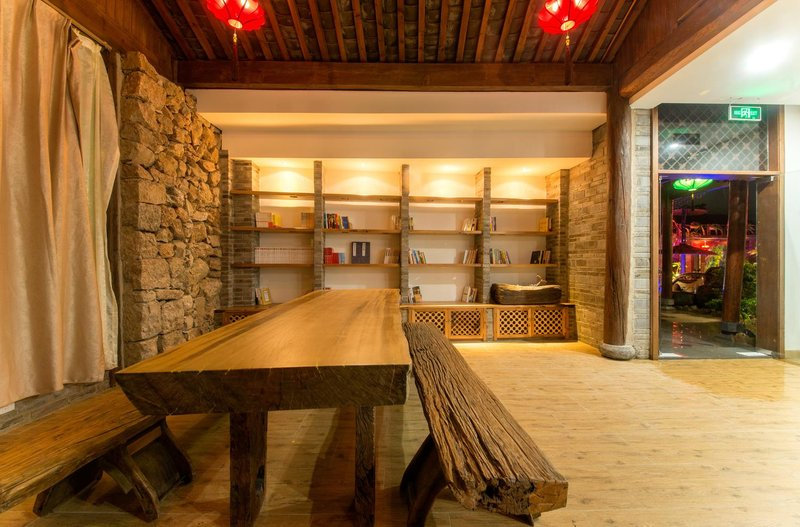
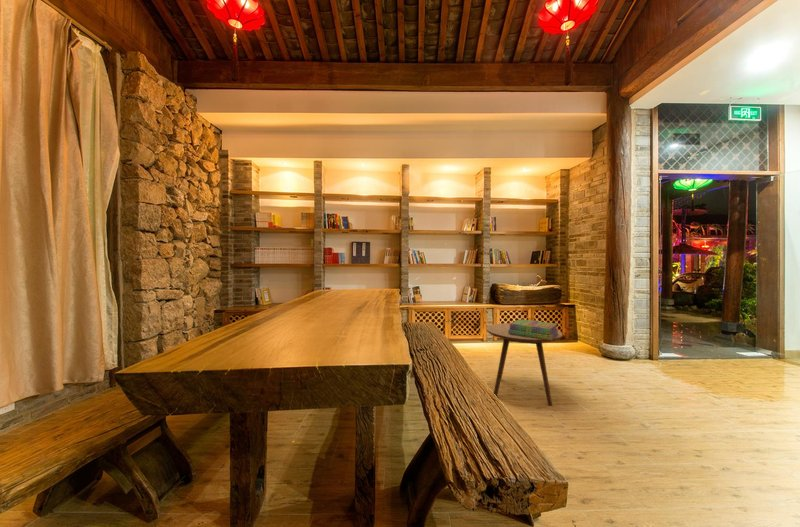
+ side table (538, 356)
+ stack of books (533, 328)
